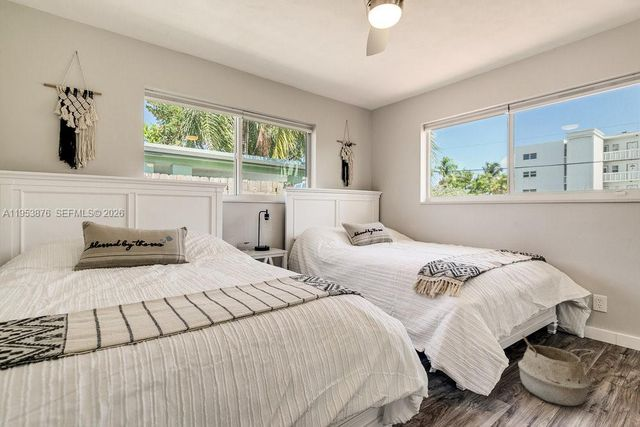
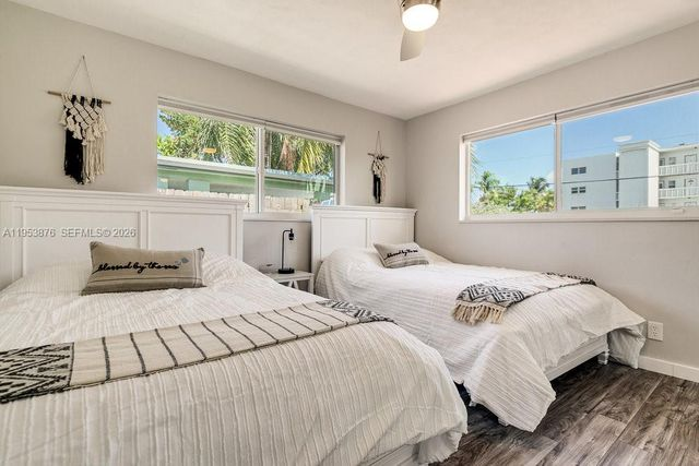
- woven basket (555, 365)
